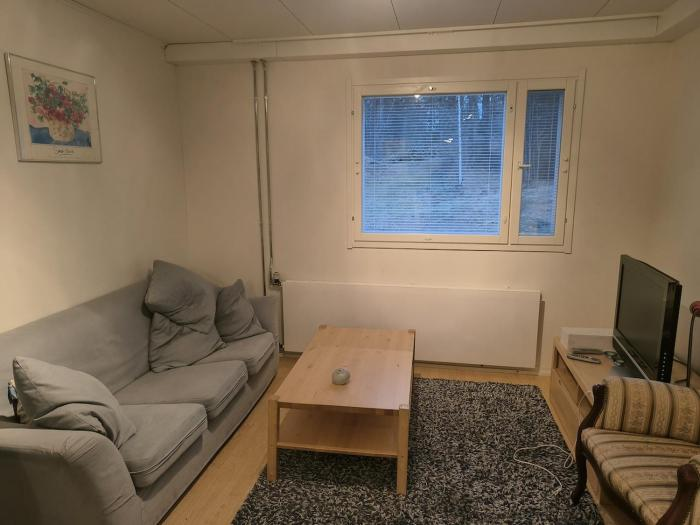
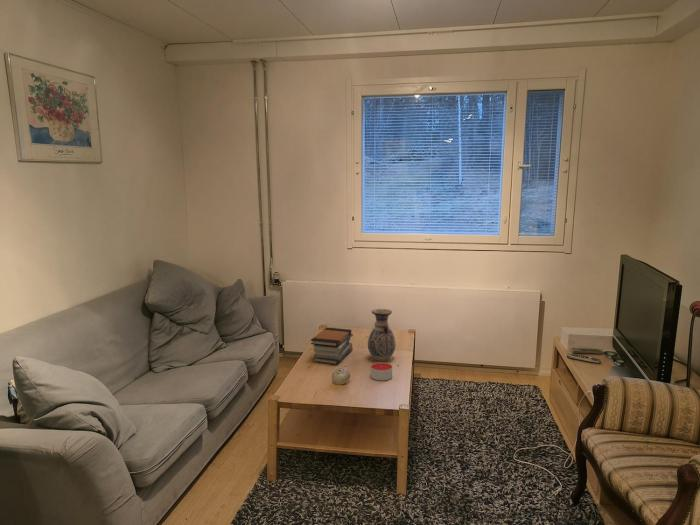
+ candle (381, 370)
+ book stack (332, 345)
+ vase (381, 334)
